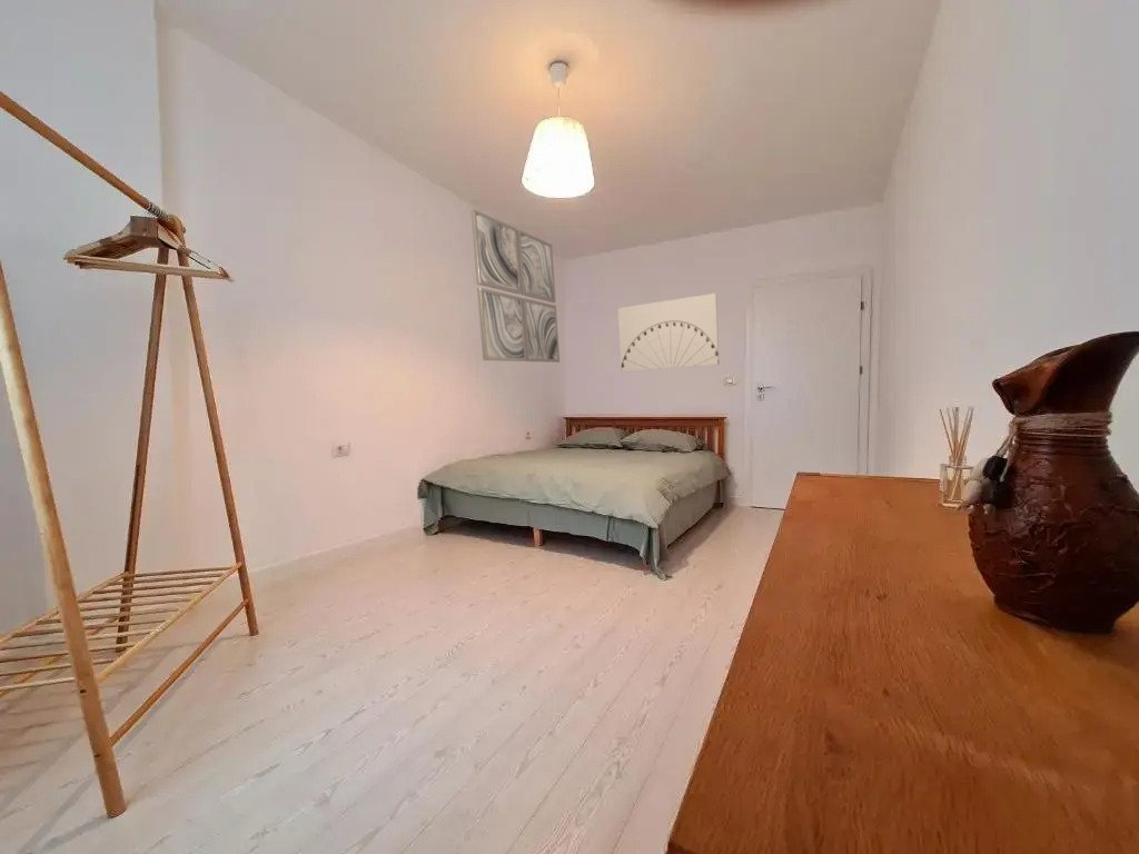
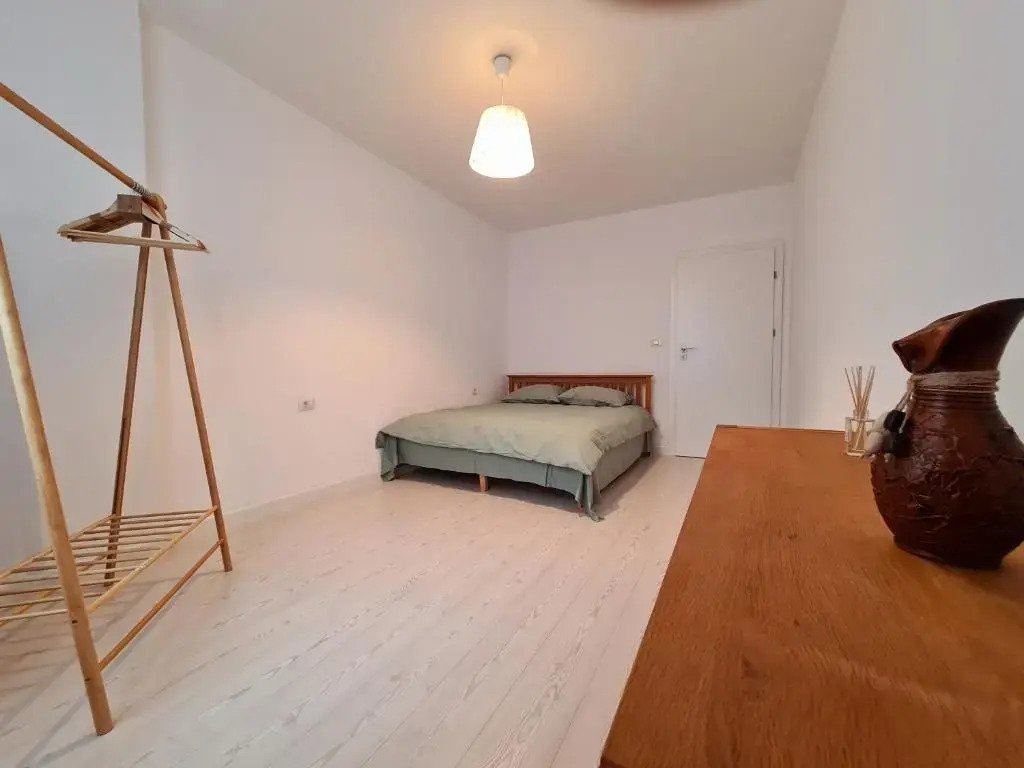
- wall art (666, 335)
- wall art (519, 297)
